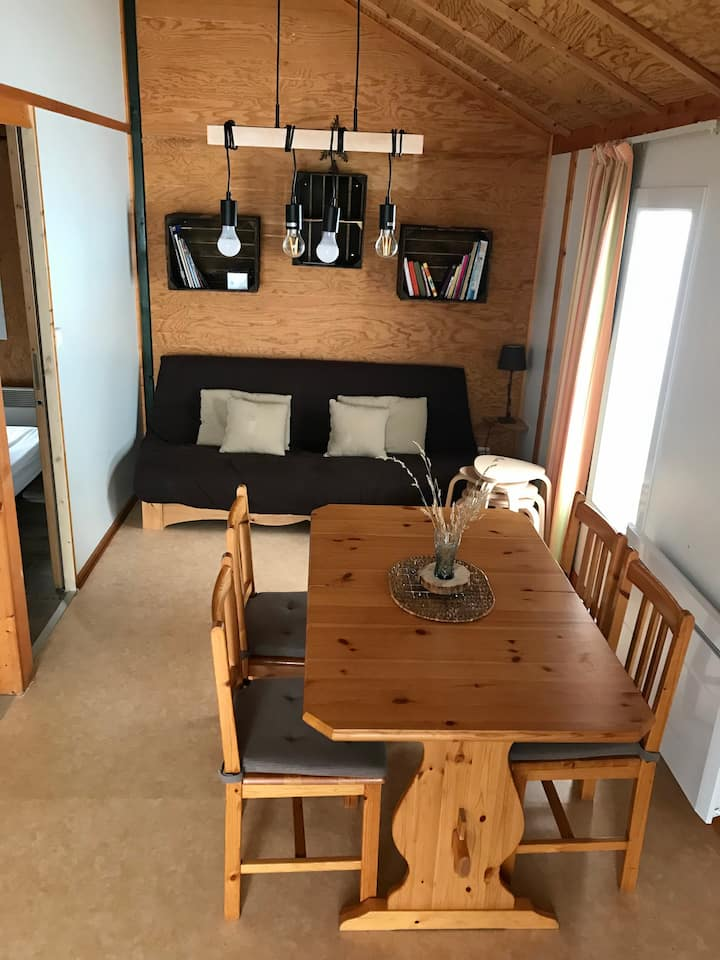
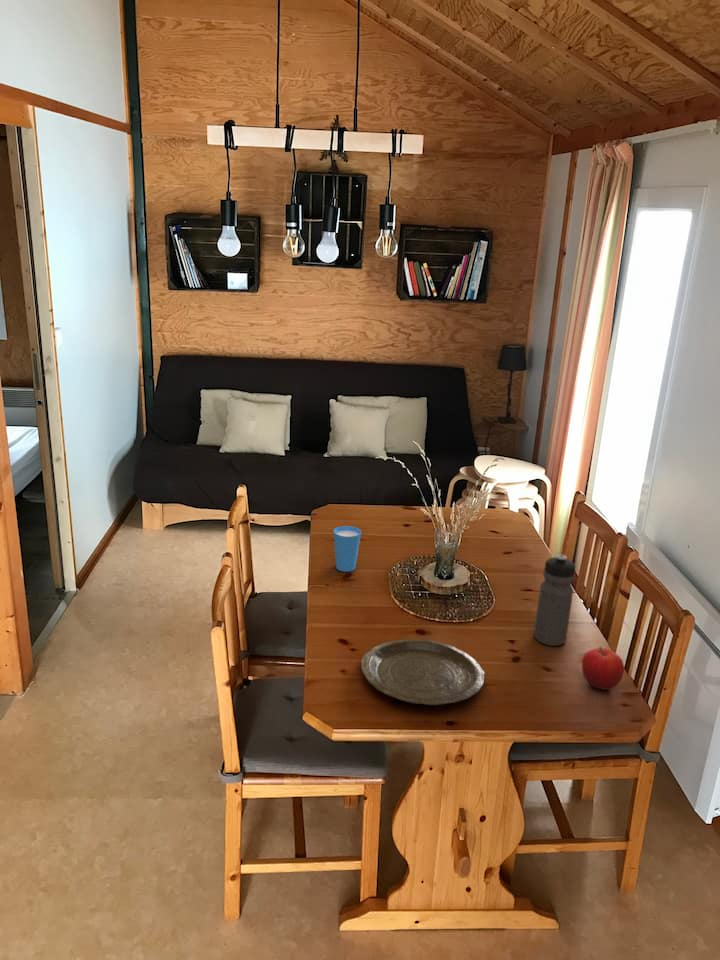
+ plate (421, 671)
+ cup (346, 549)
+ water bottle (555, 597)
+ fruit (602, 667)
